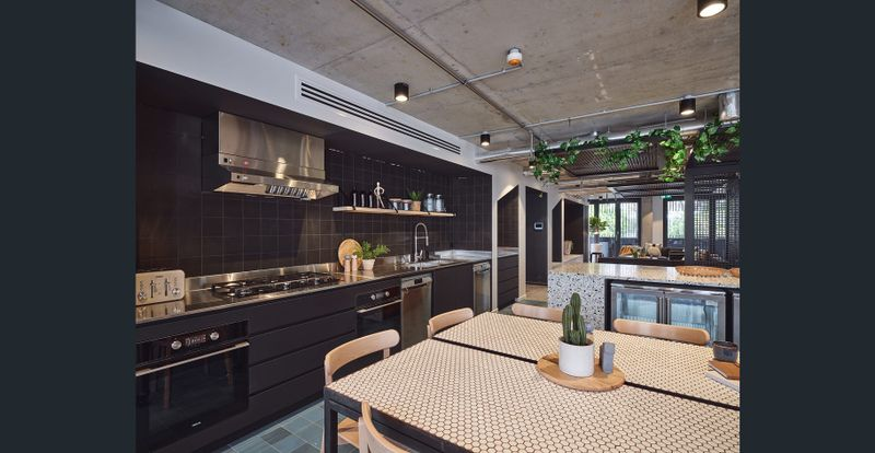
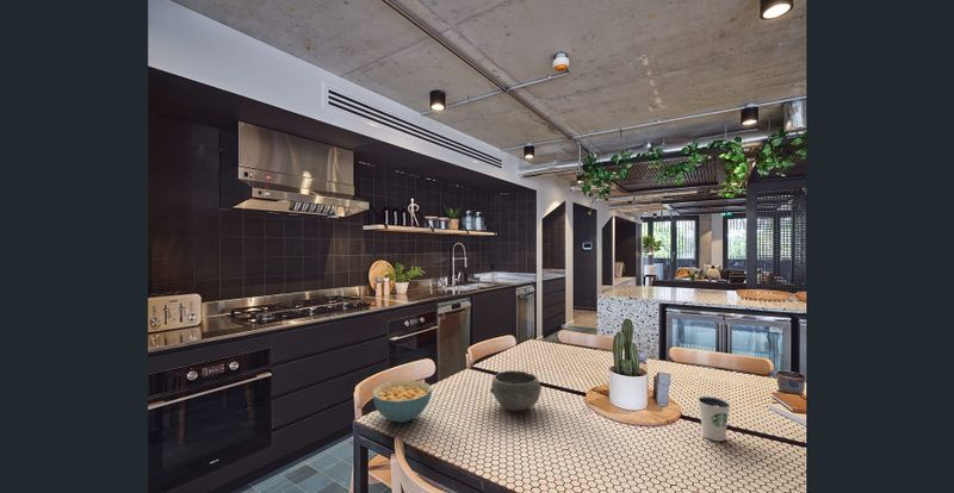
+ cereal bowl (402, 404)
+ dixie cup (713, 419)
+ bowl (515, 392)
